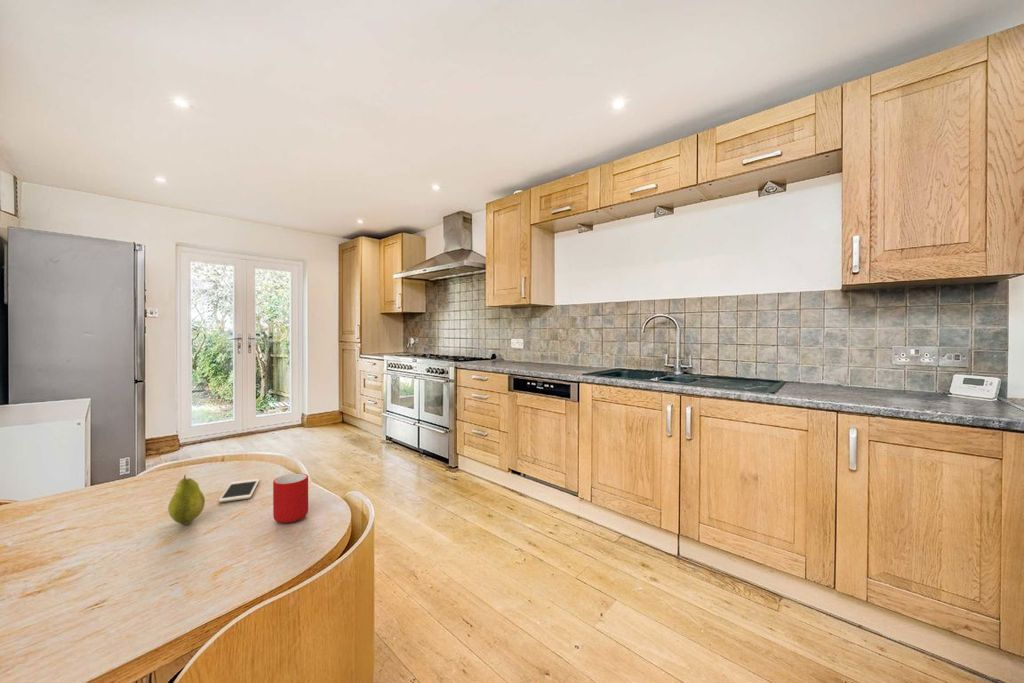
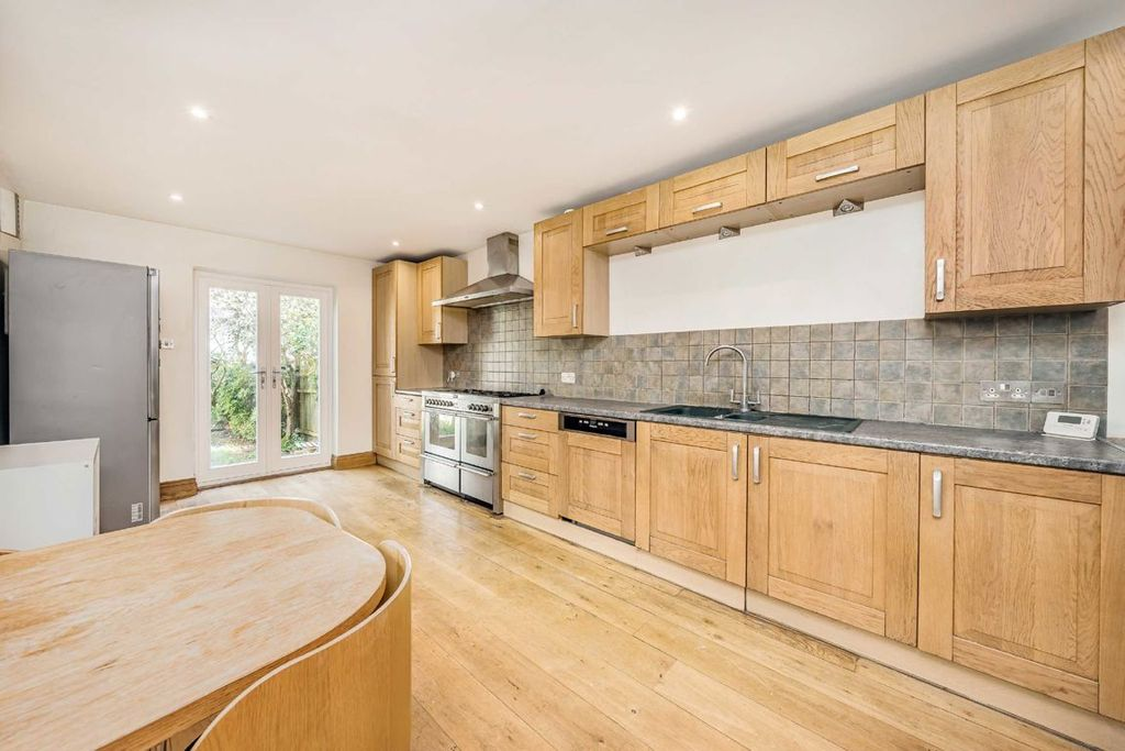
- cell phone (240, 489)
- cup (290, 495)
- fruit (187, 499)
